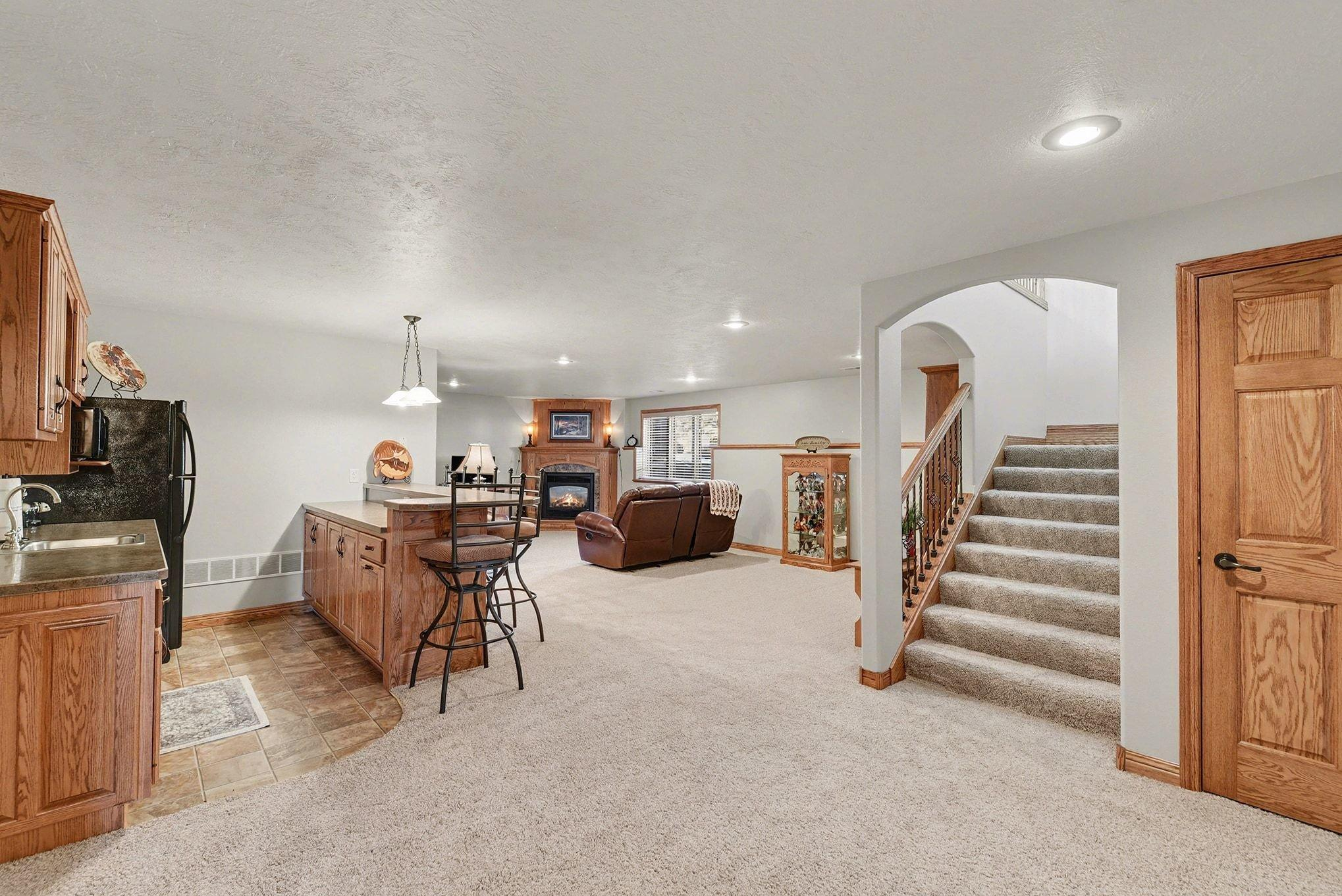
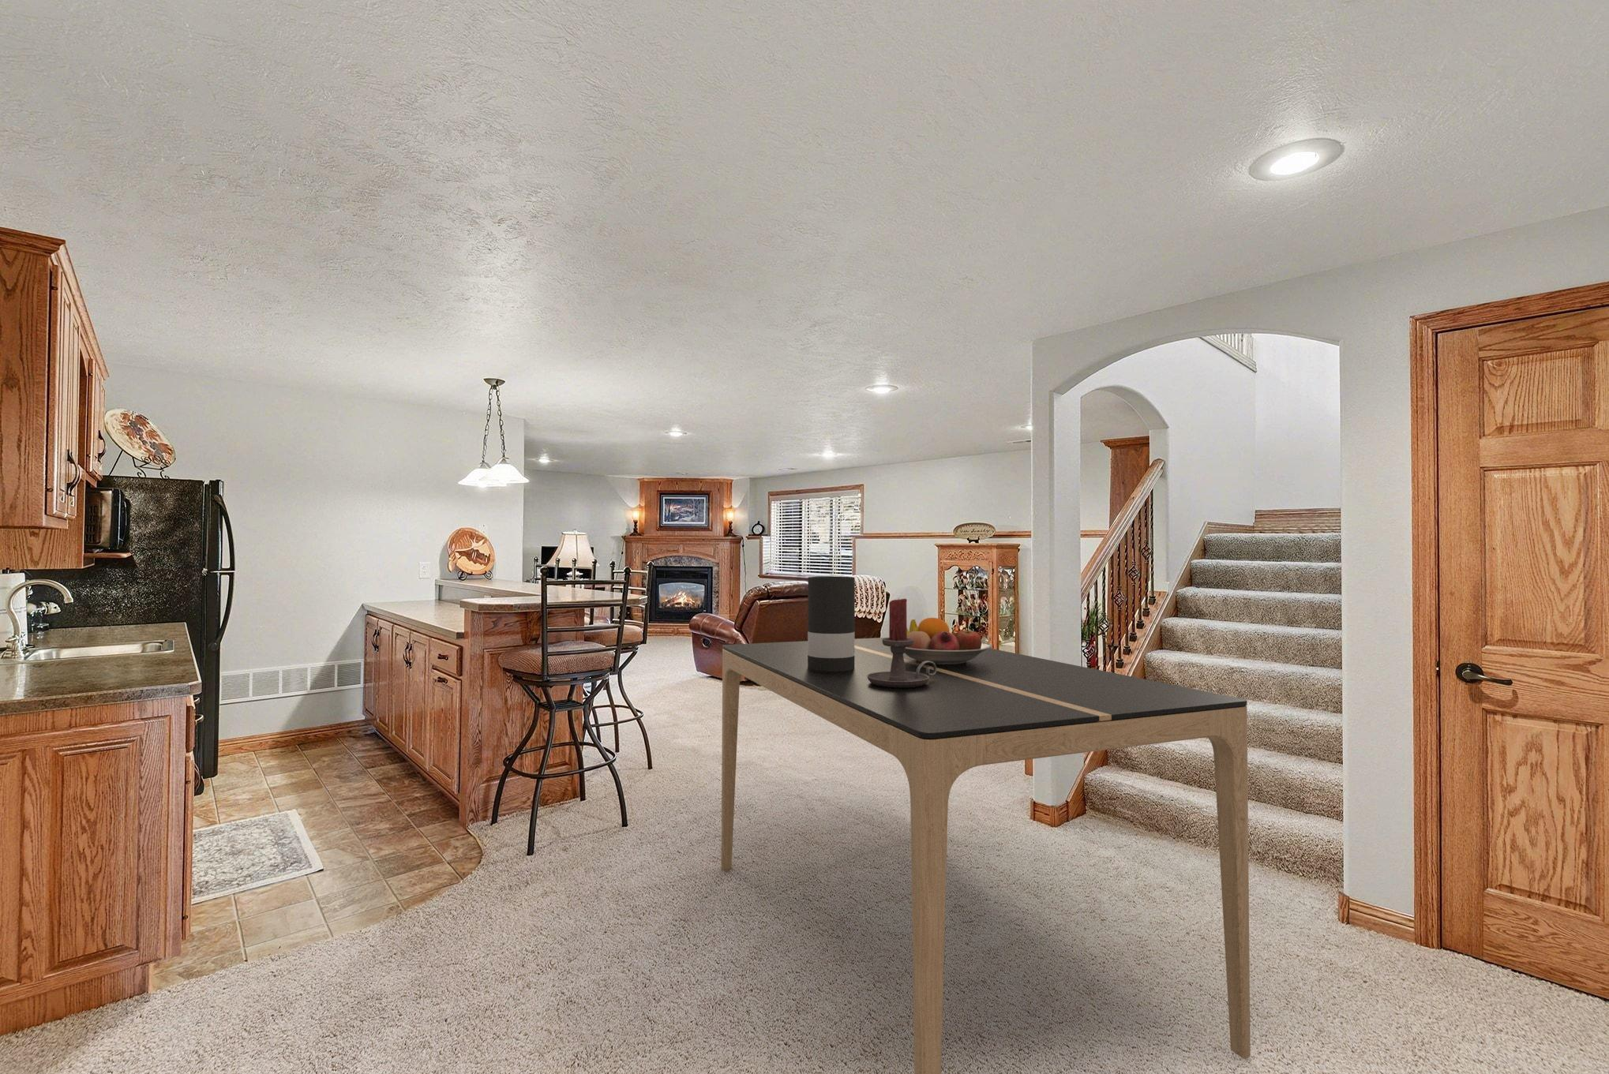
+ vase (831, 622)
+ dining table (926, 803)
+ fruit bowl (940, 639)
+ candle holder (905, 639)
